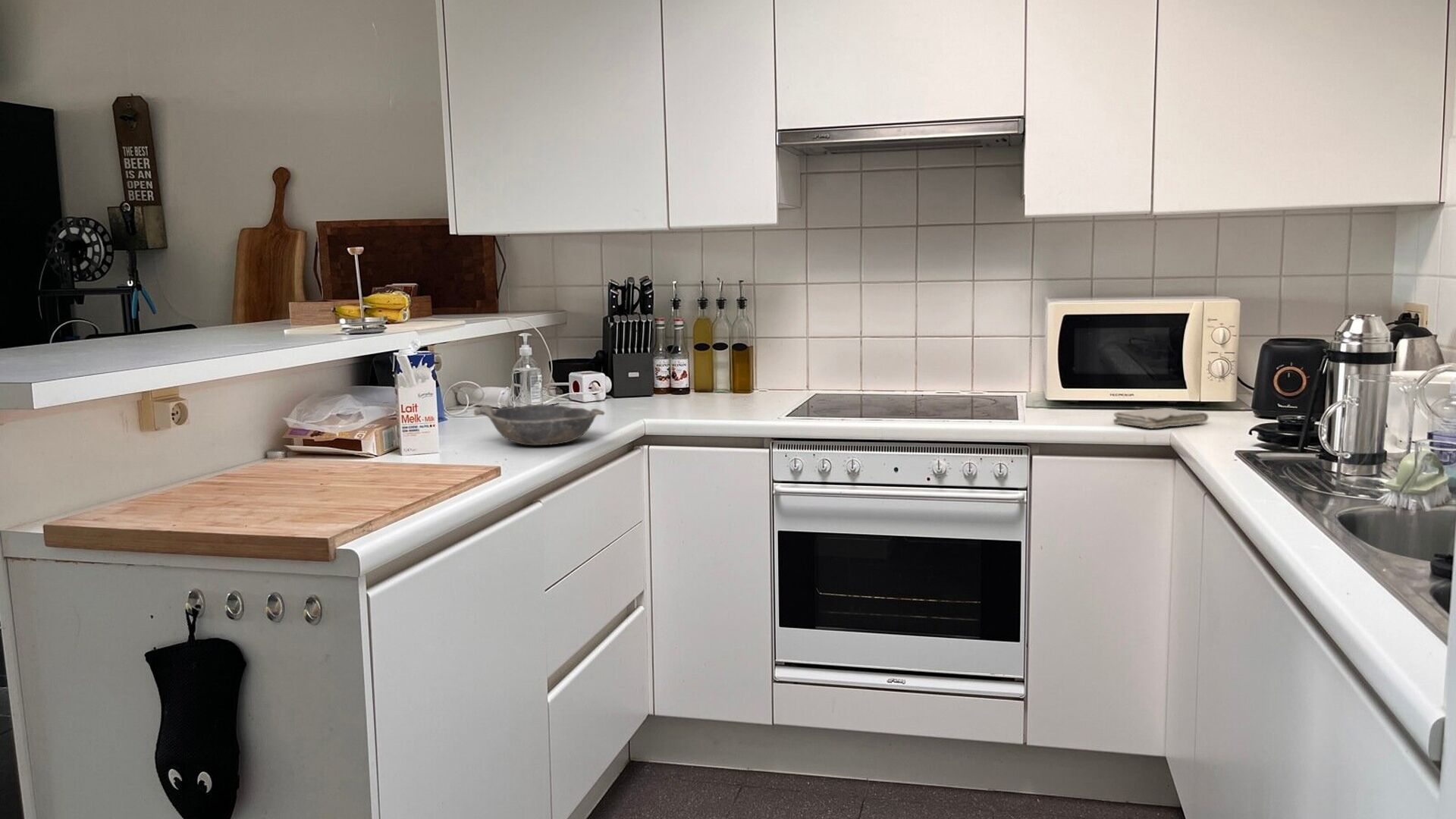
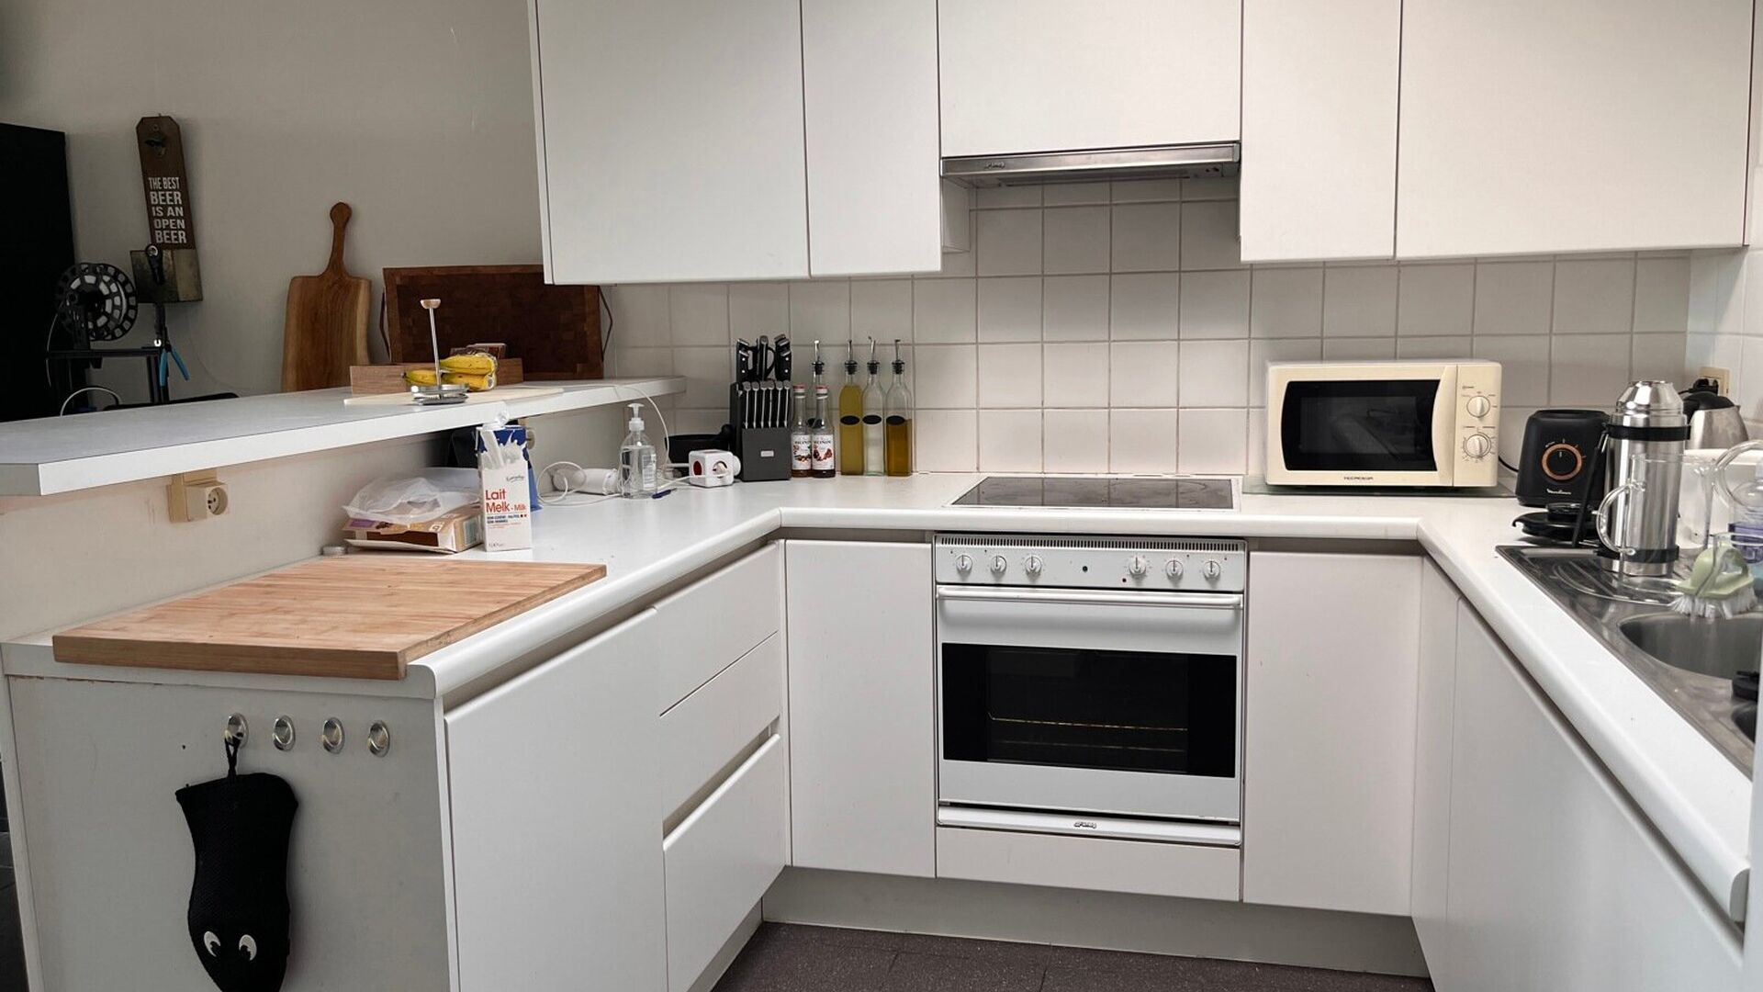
- washcloth (1159, 416)
- bowl (540, 422)
